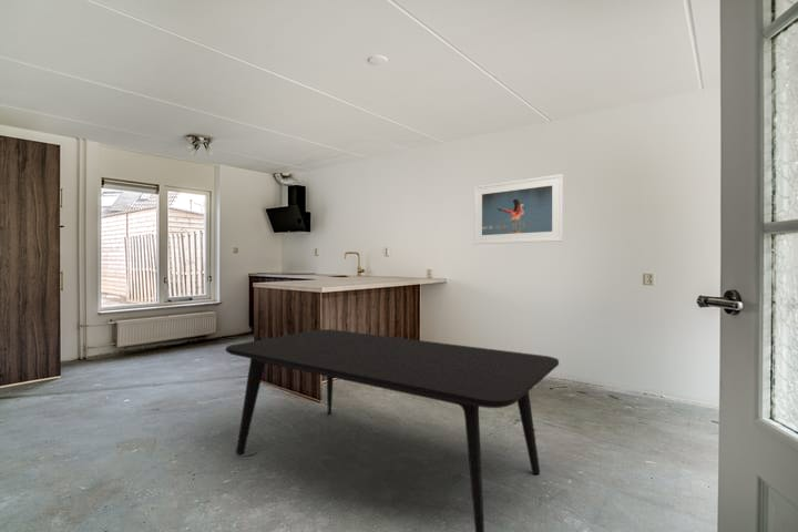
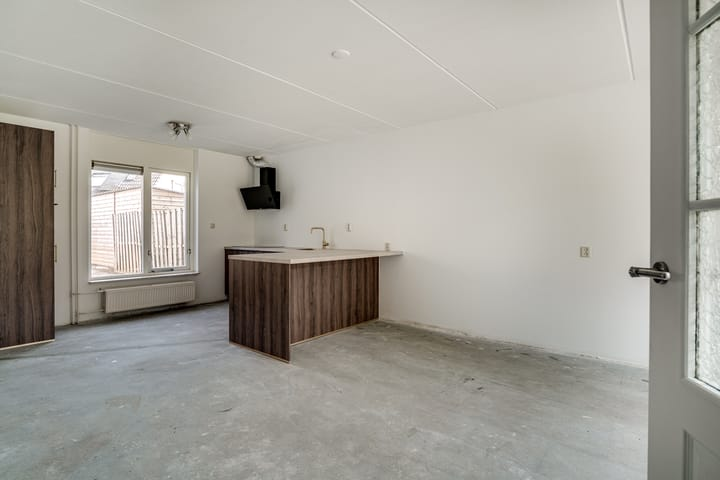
- dining table (383, 388)
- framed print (514, 212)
